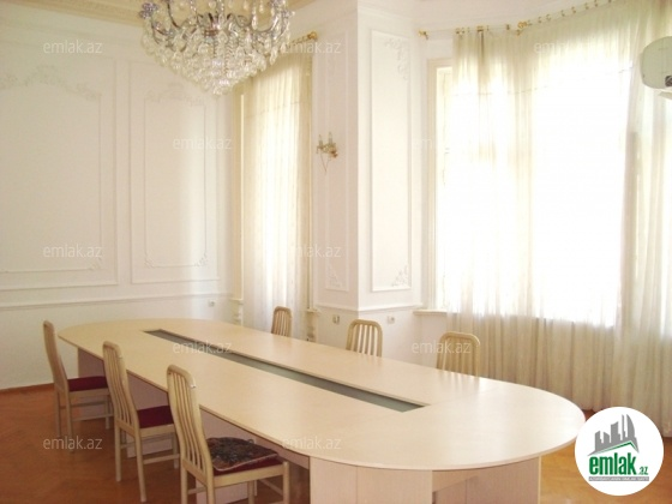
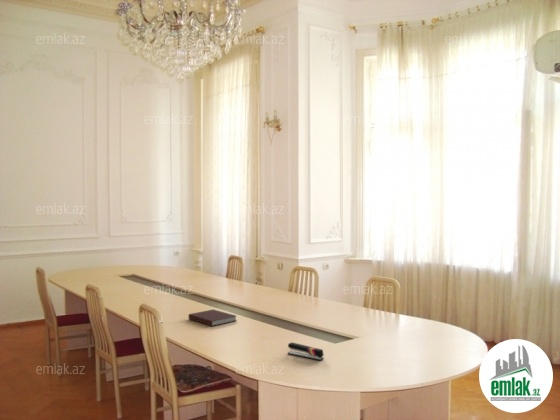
+ stapler (305, 351)
+ notebook (212, 317)
